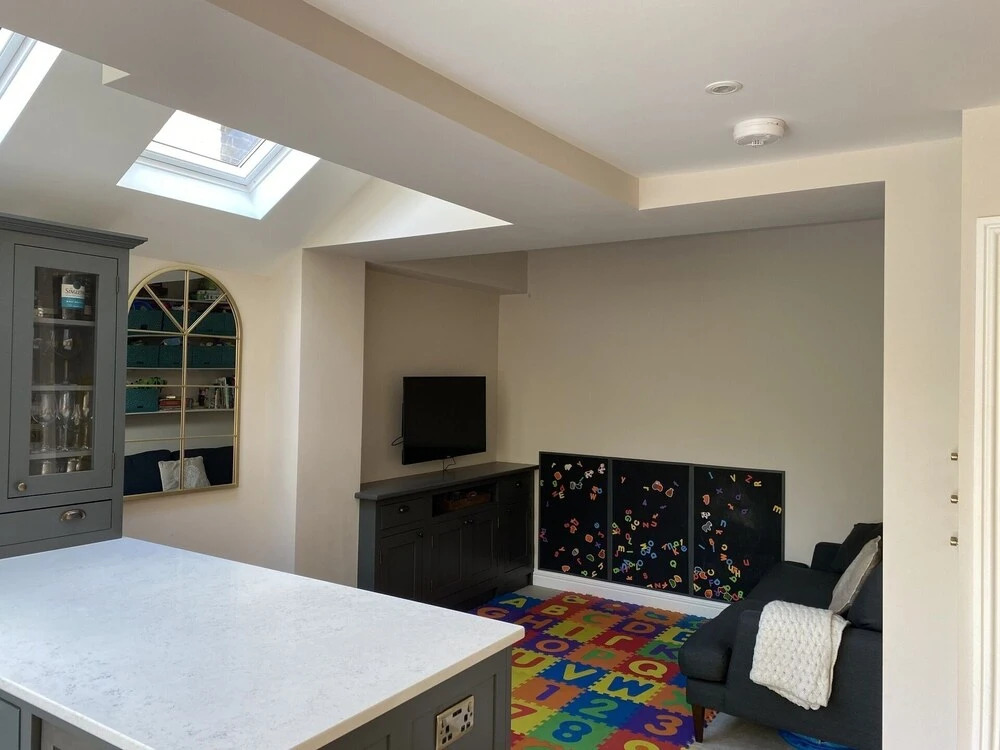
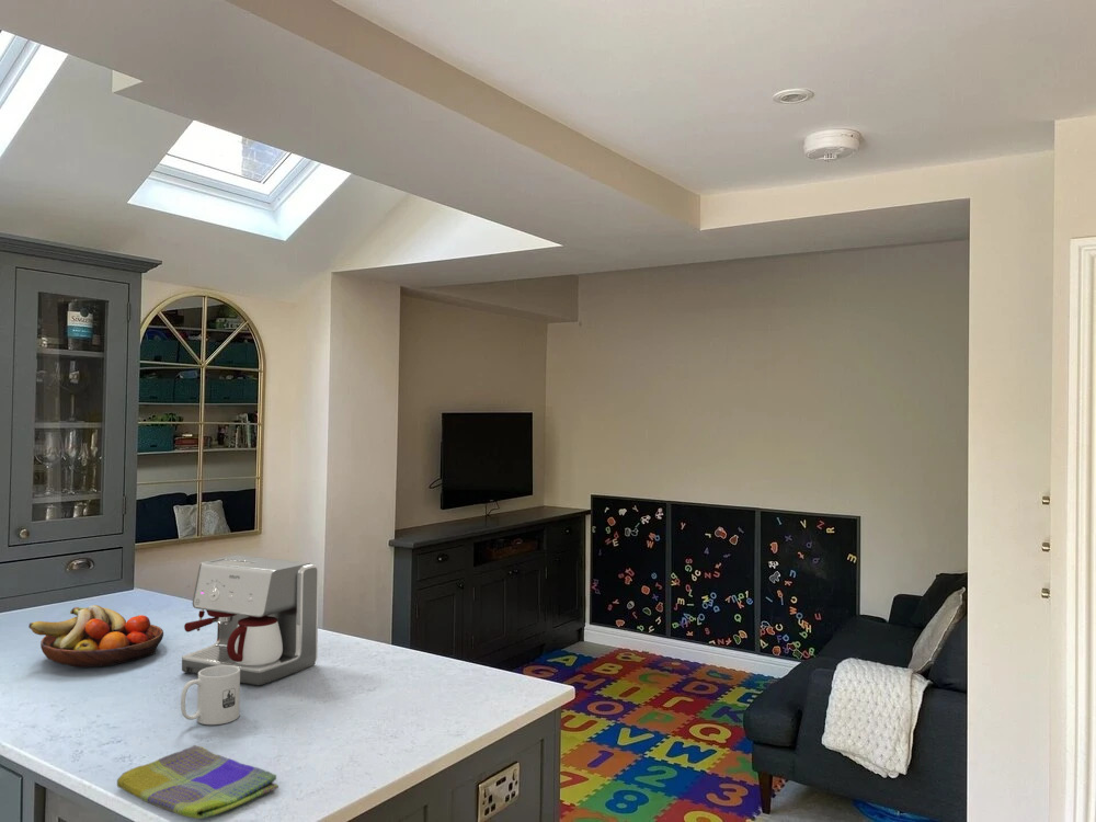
+ fruit bowl (102, 631)
+ coffee maker (251, 615)
+ dish towel (196, 779)
+ mug (209, 696)
